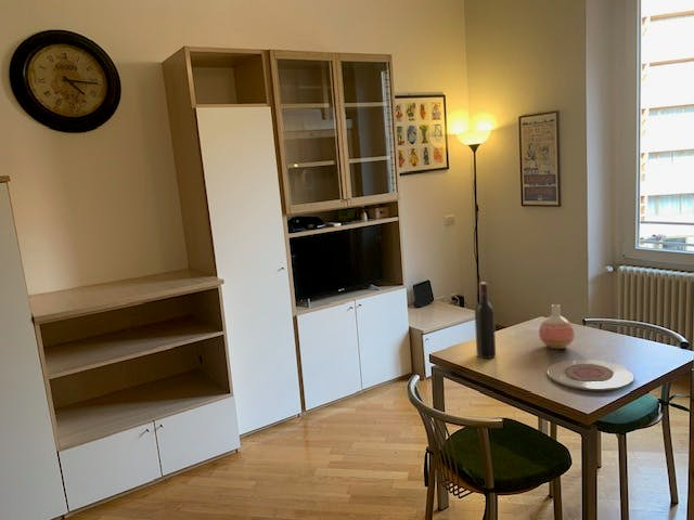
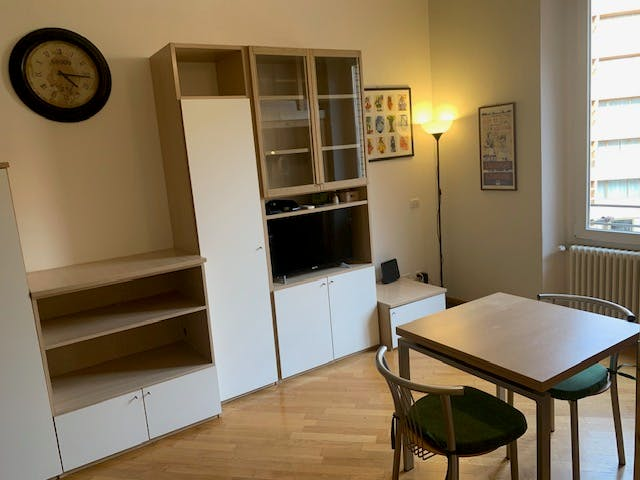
- wine bottle (484, 320)
- vase (556, 326)
- plate (589, 373)
